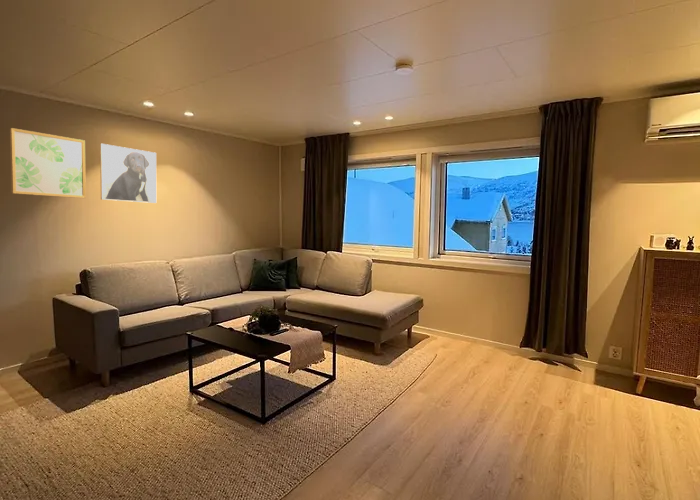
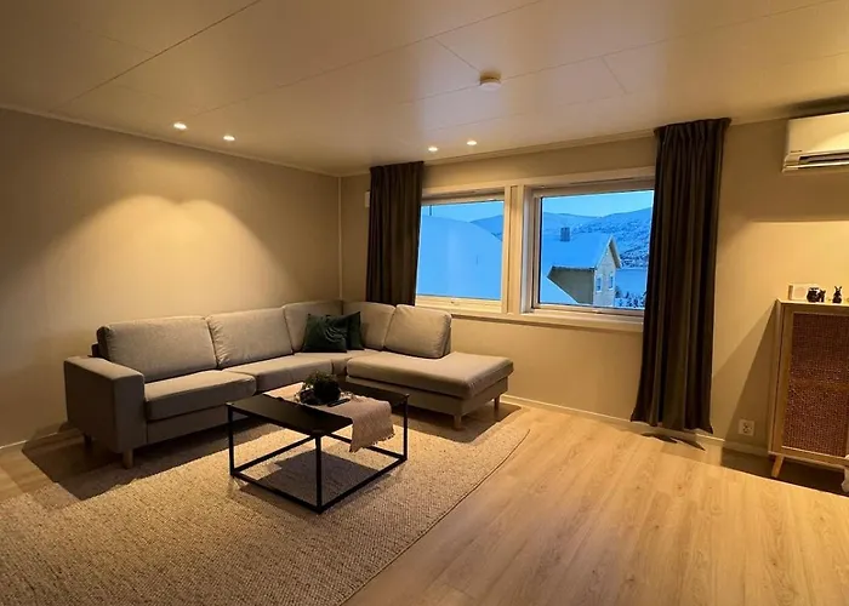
- wall art (50, 165)
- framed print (129, 175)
